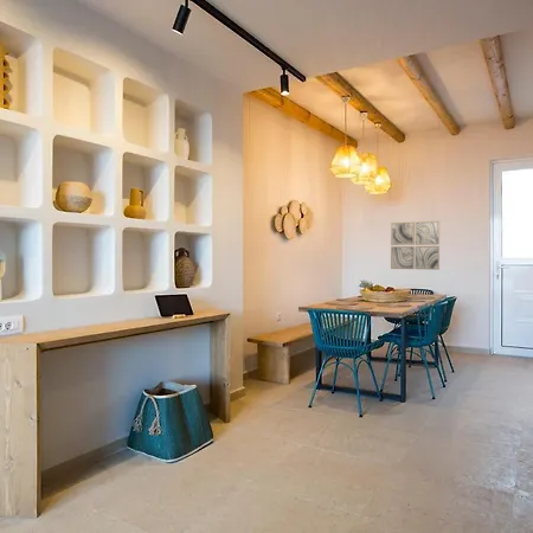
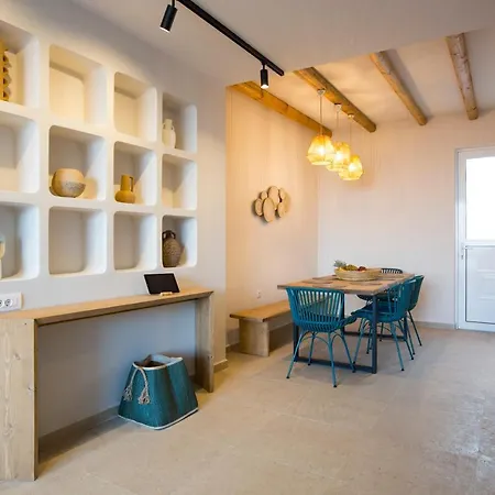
- wall art (415, 244)
